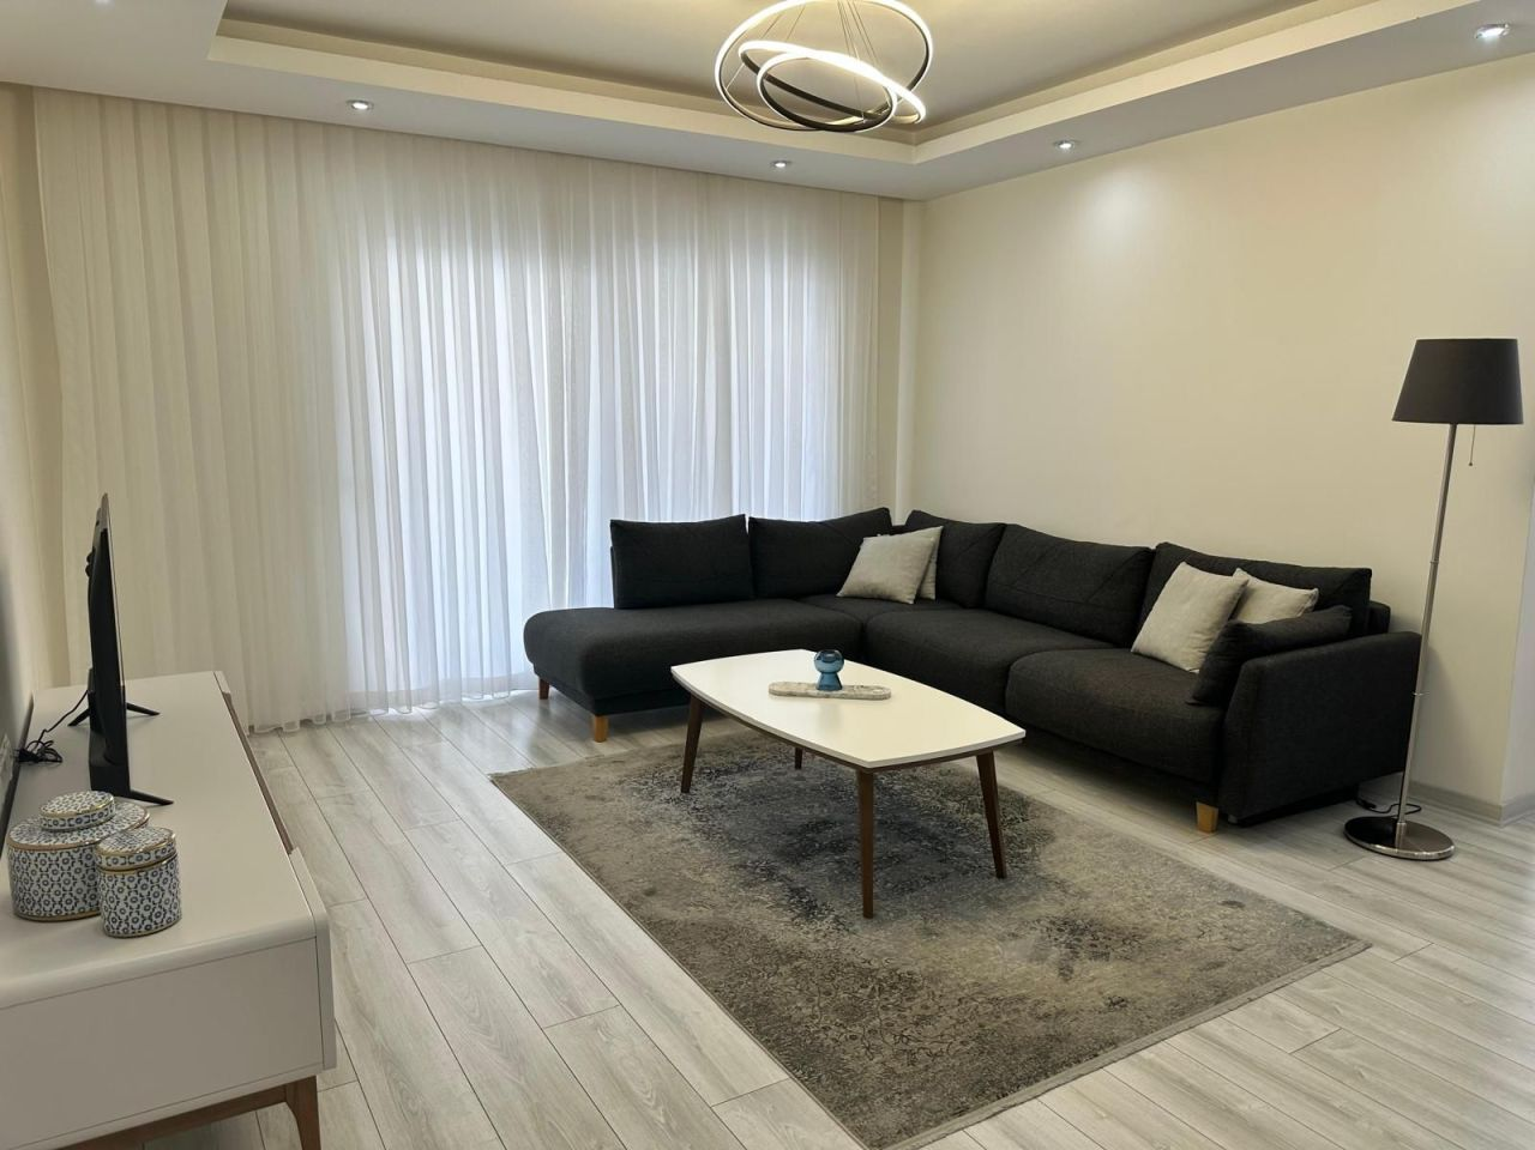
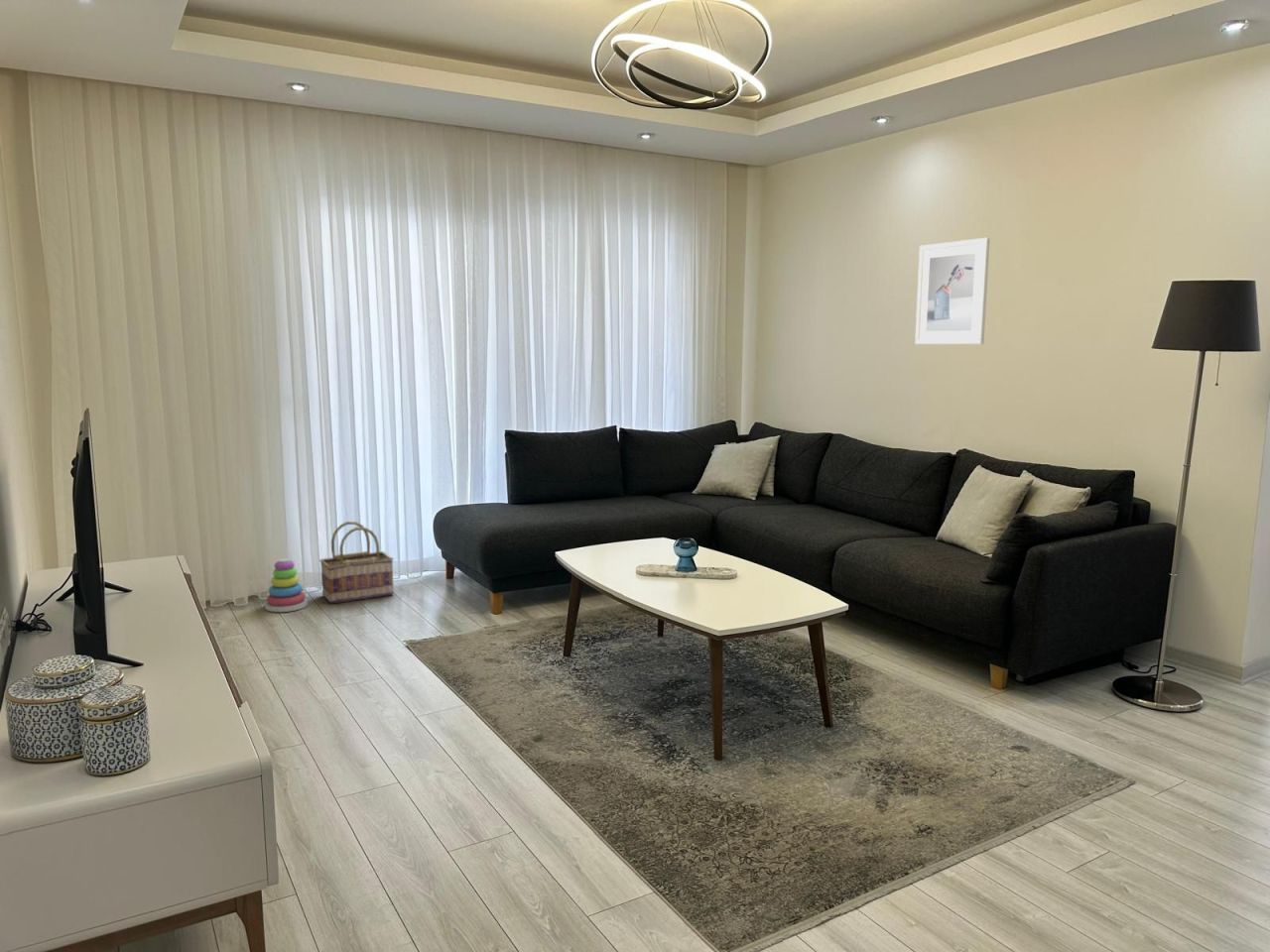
+ basket (356, 559)
+ stacking toy (285, 582)
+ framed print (951, 294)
